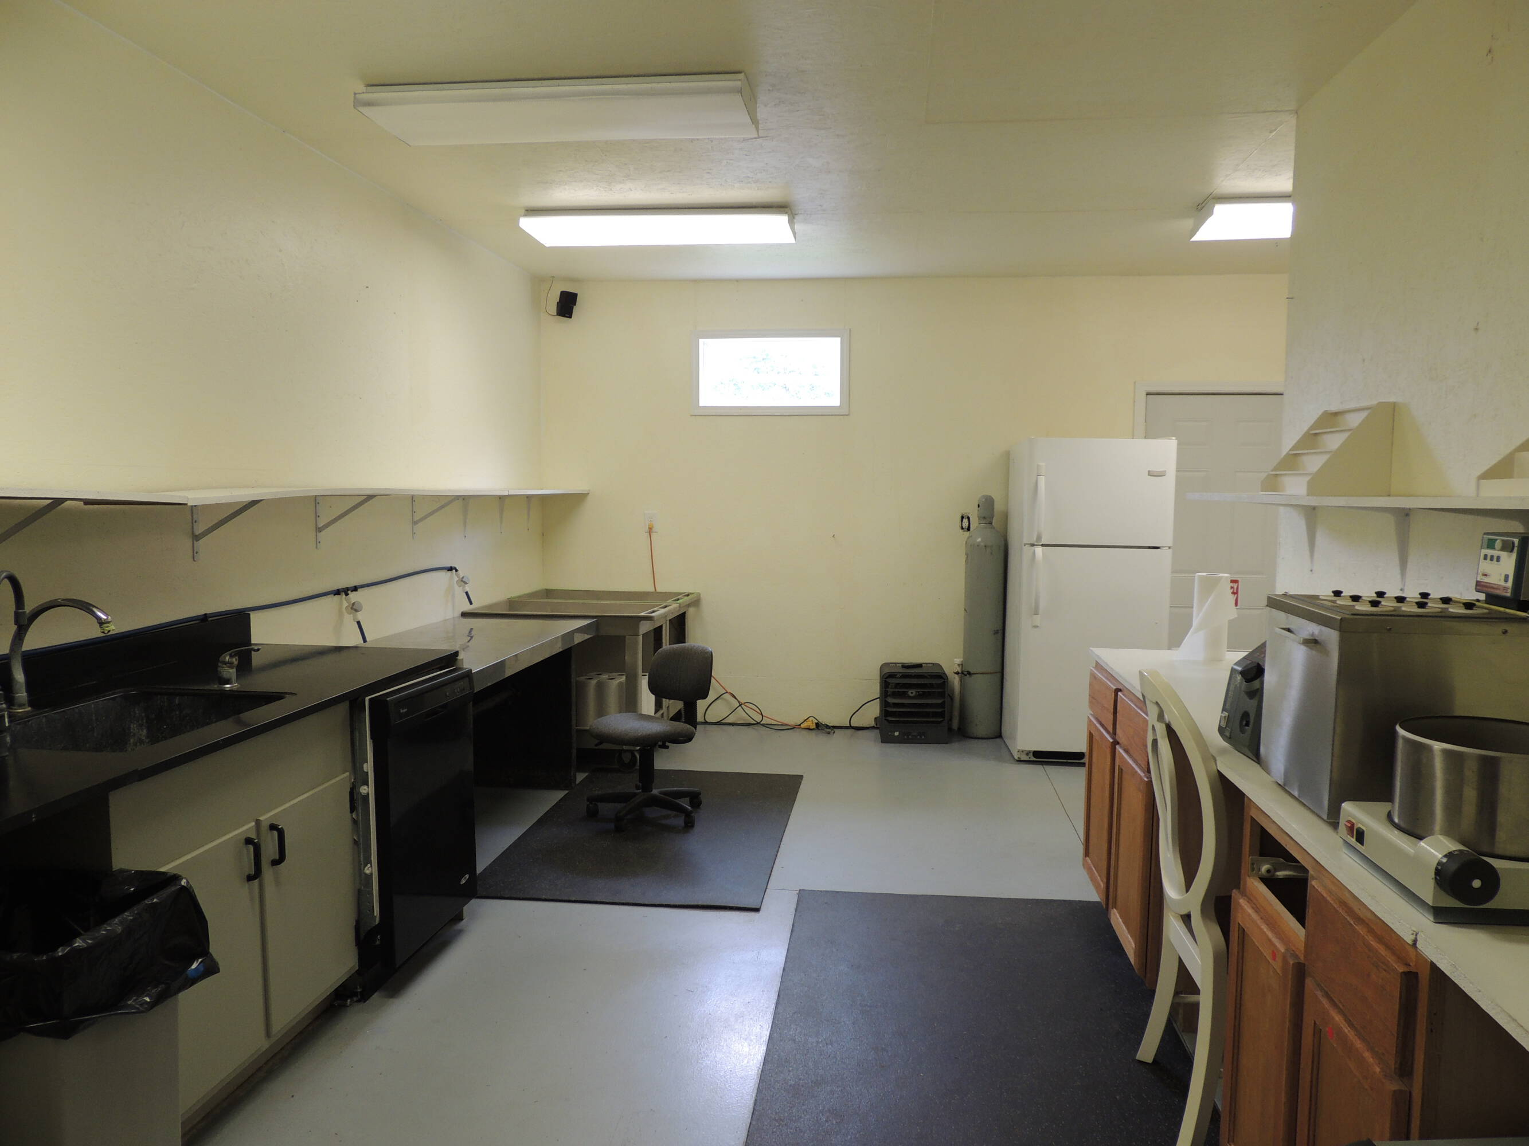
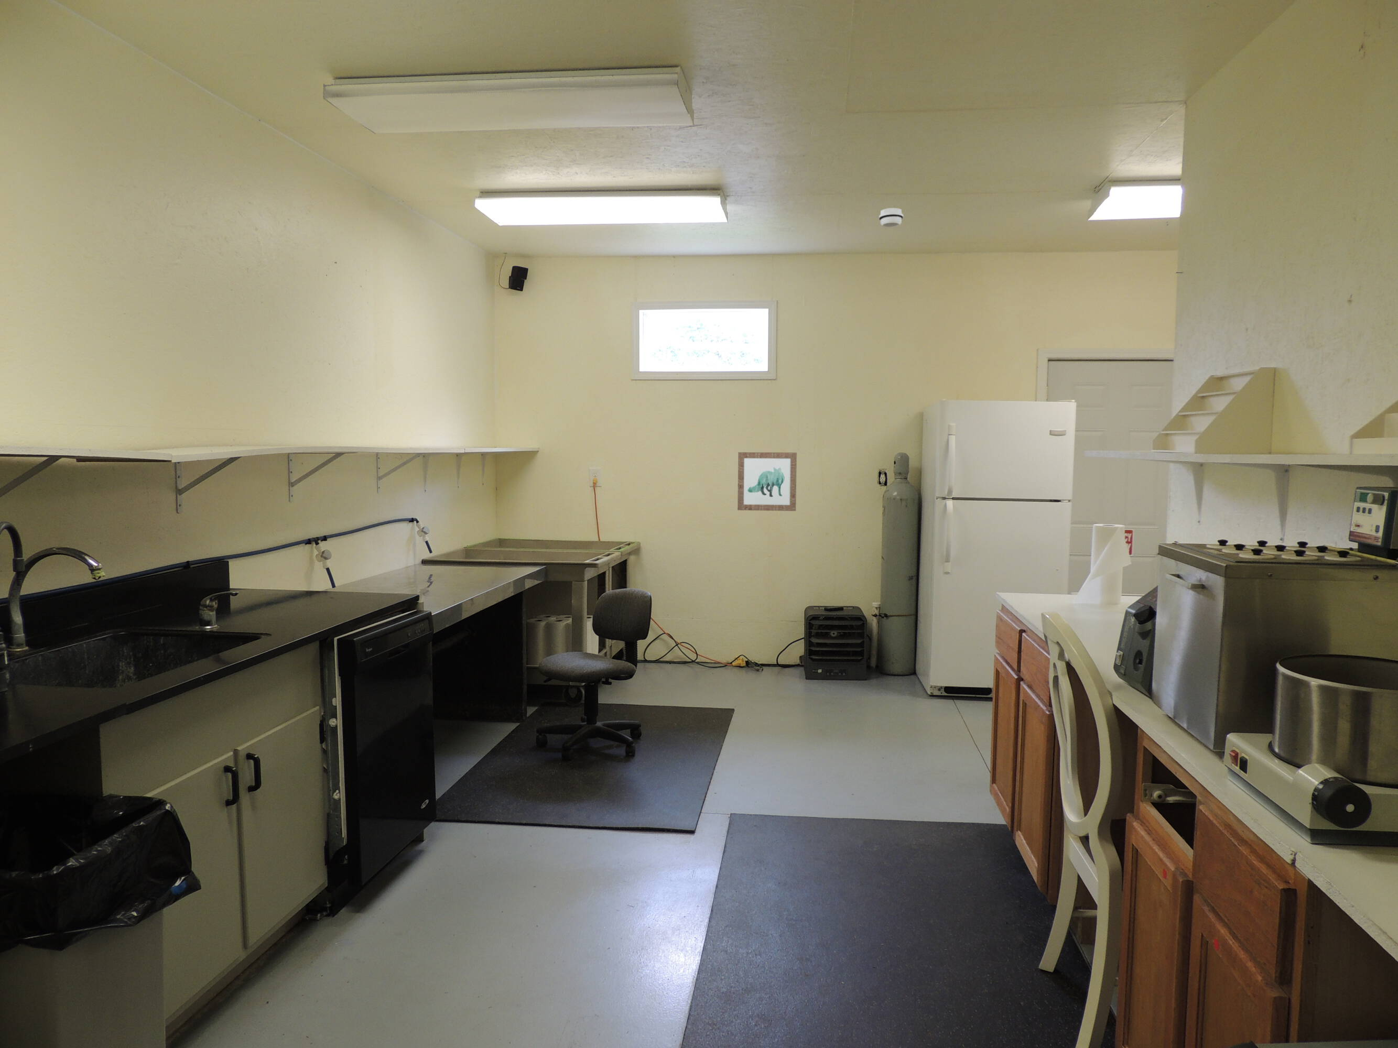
+ smoke detector (891, 218)
+ wall art (767, 481)
